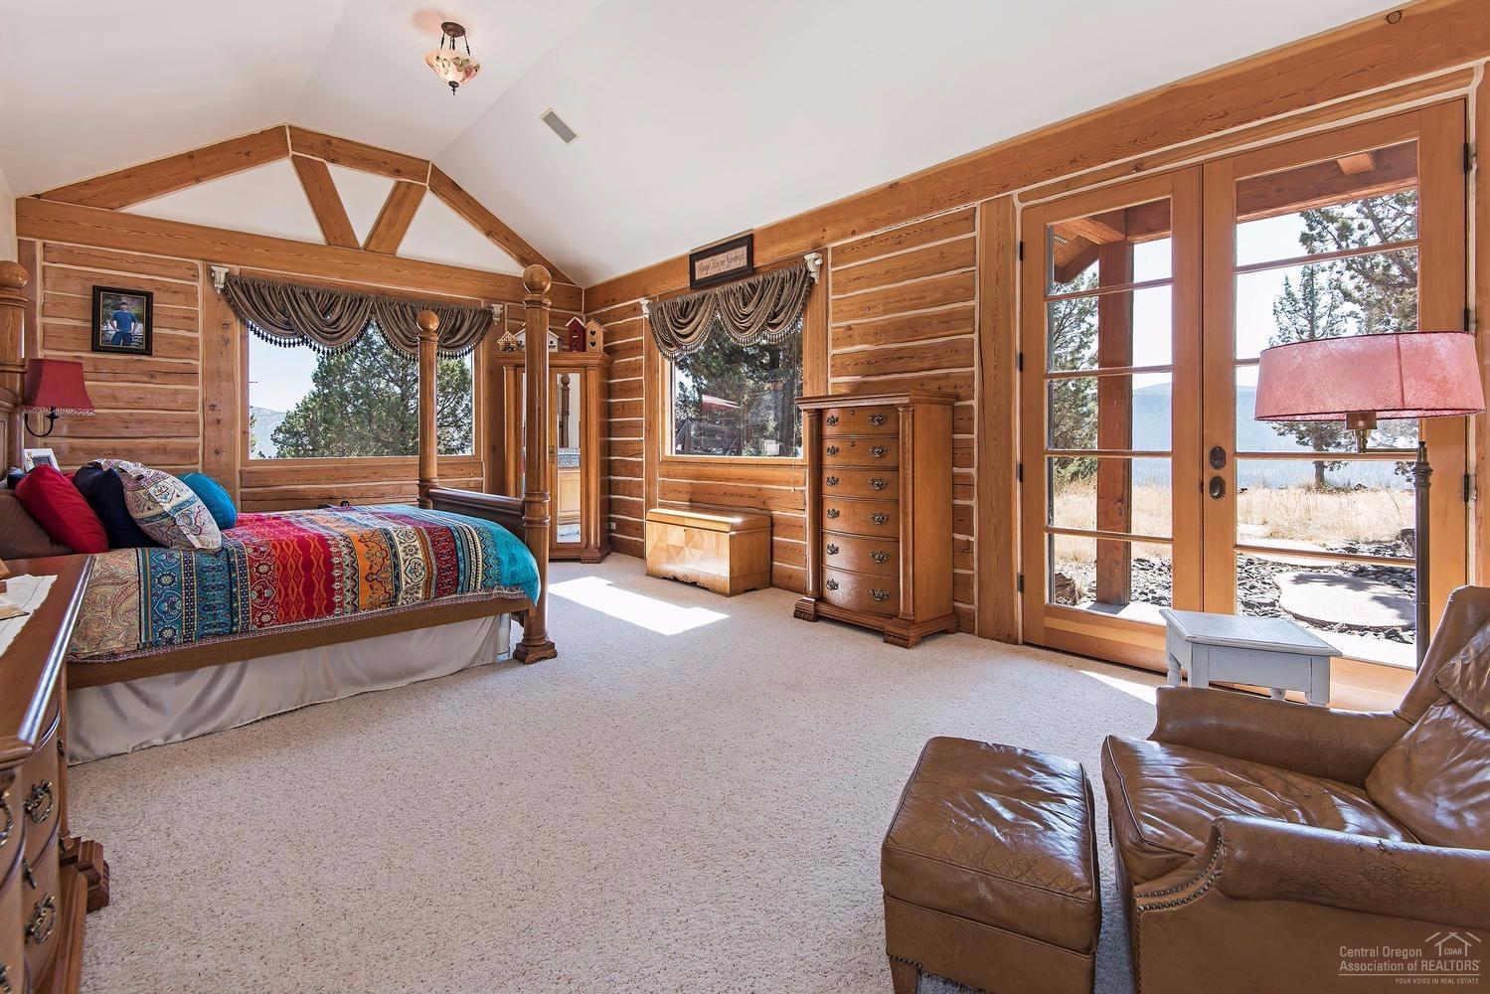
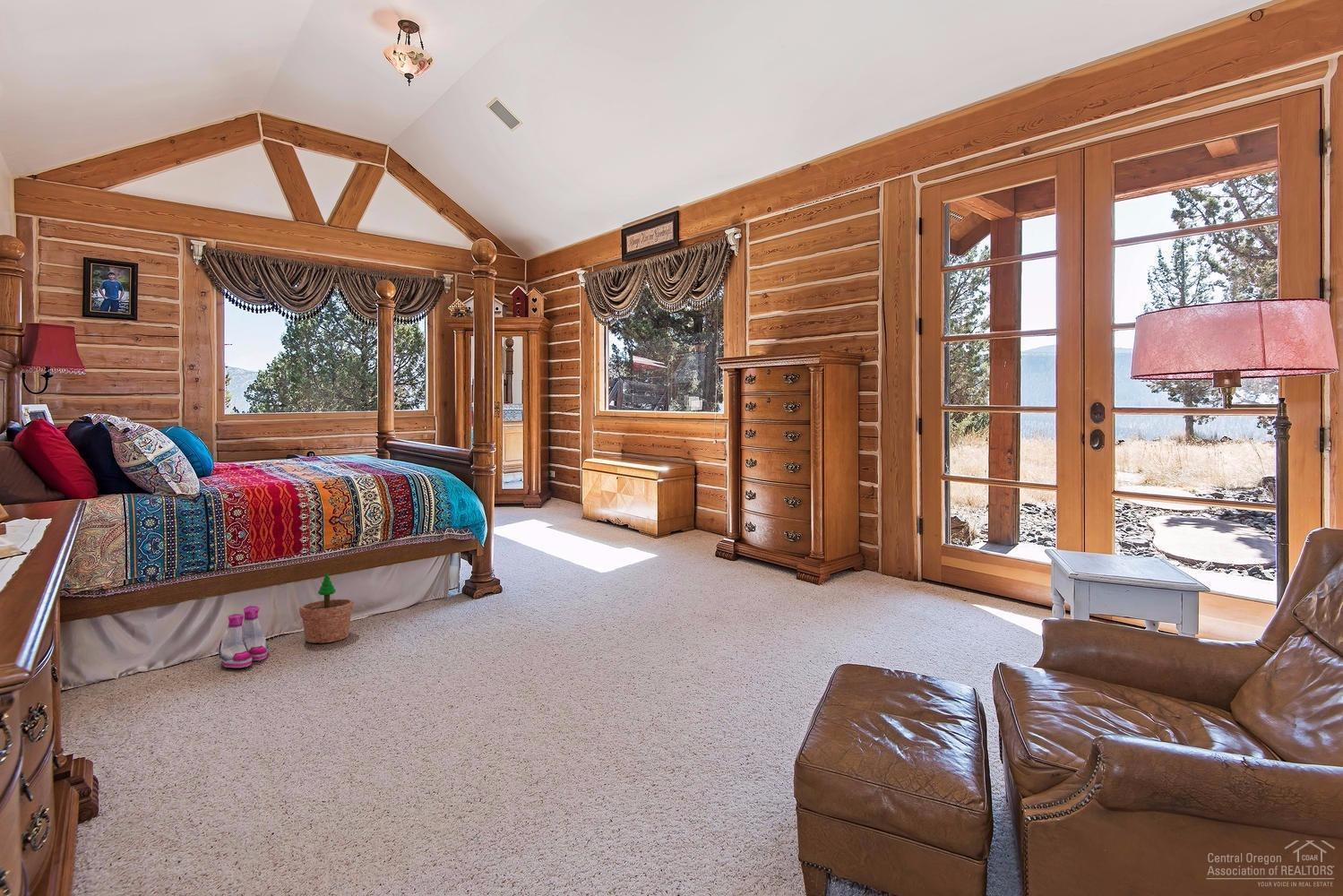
+ decorative plant (327, 605)
+ boots (245, 633)
